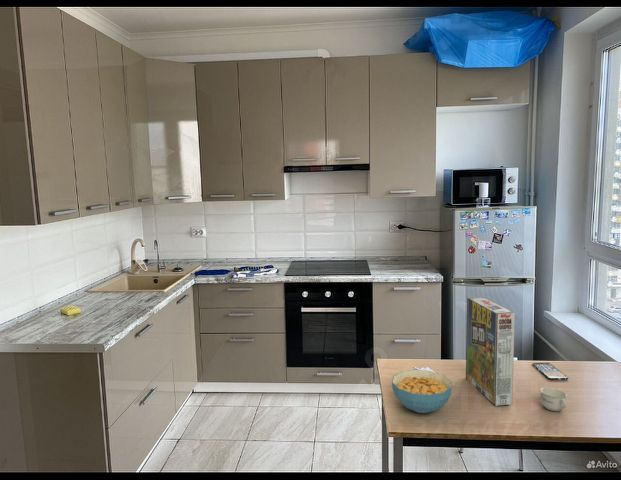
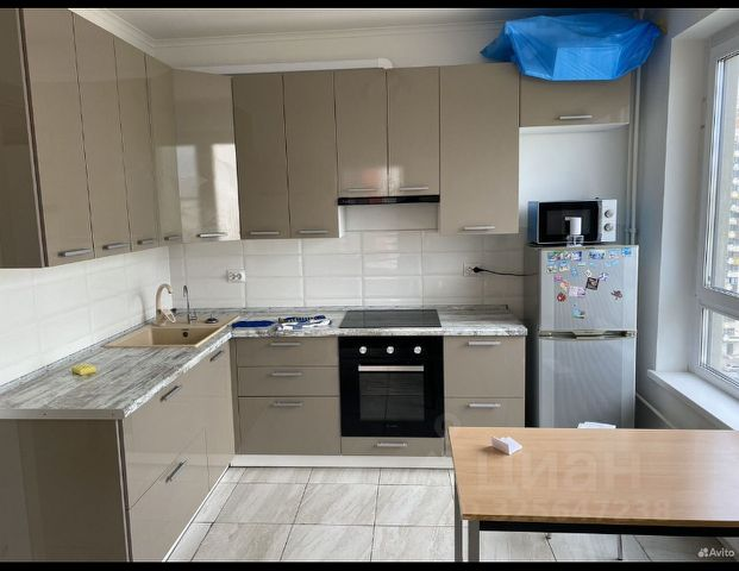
- cup (554, 401)
- cereal box (488, 348)
- smartphone (549, 370)
- cereal bowl (421, 395)
